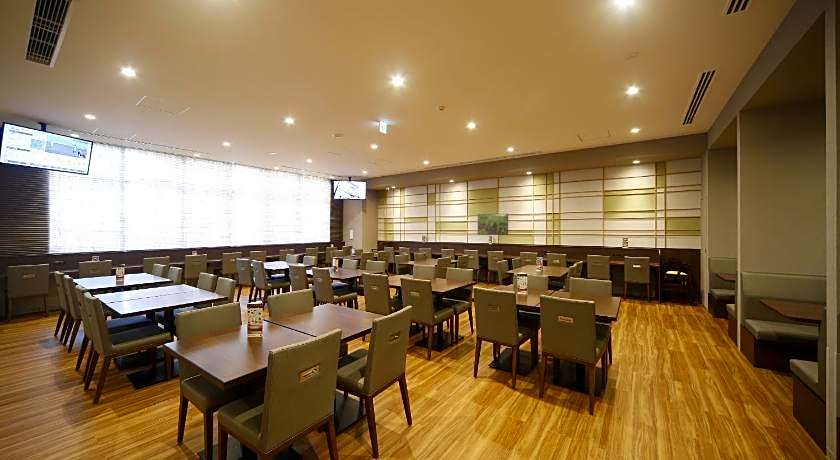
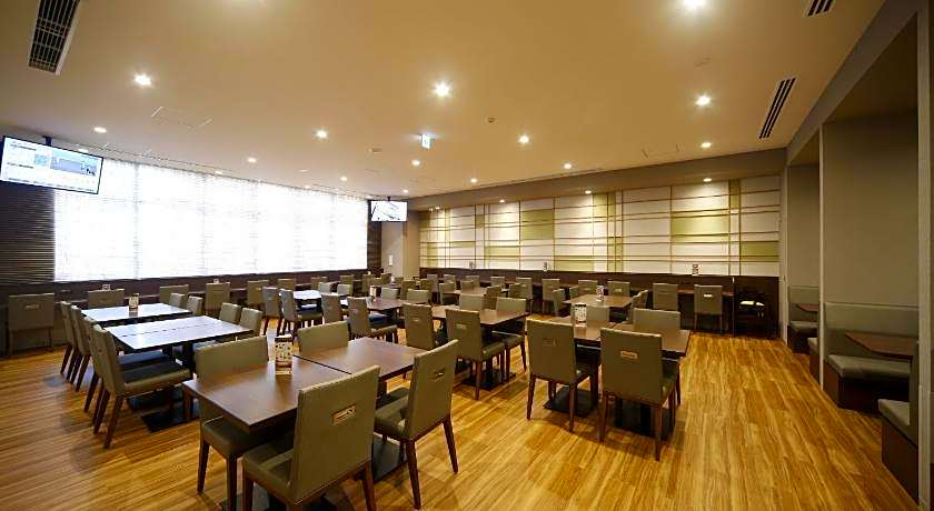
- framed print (492, 224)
